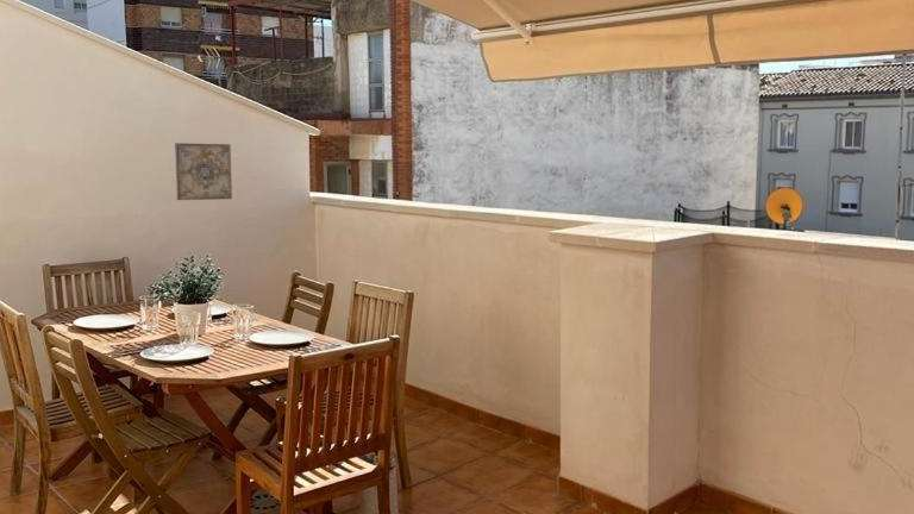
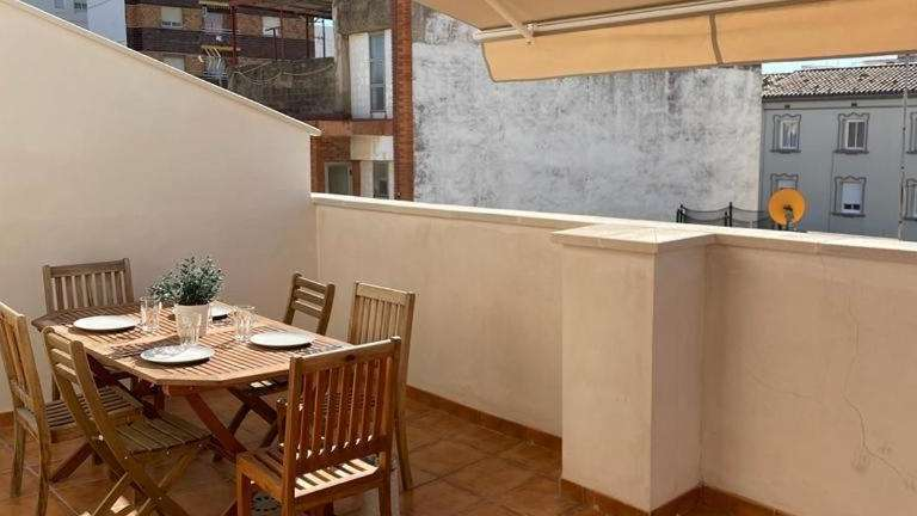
- wall art (204, 171)
